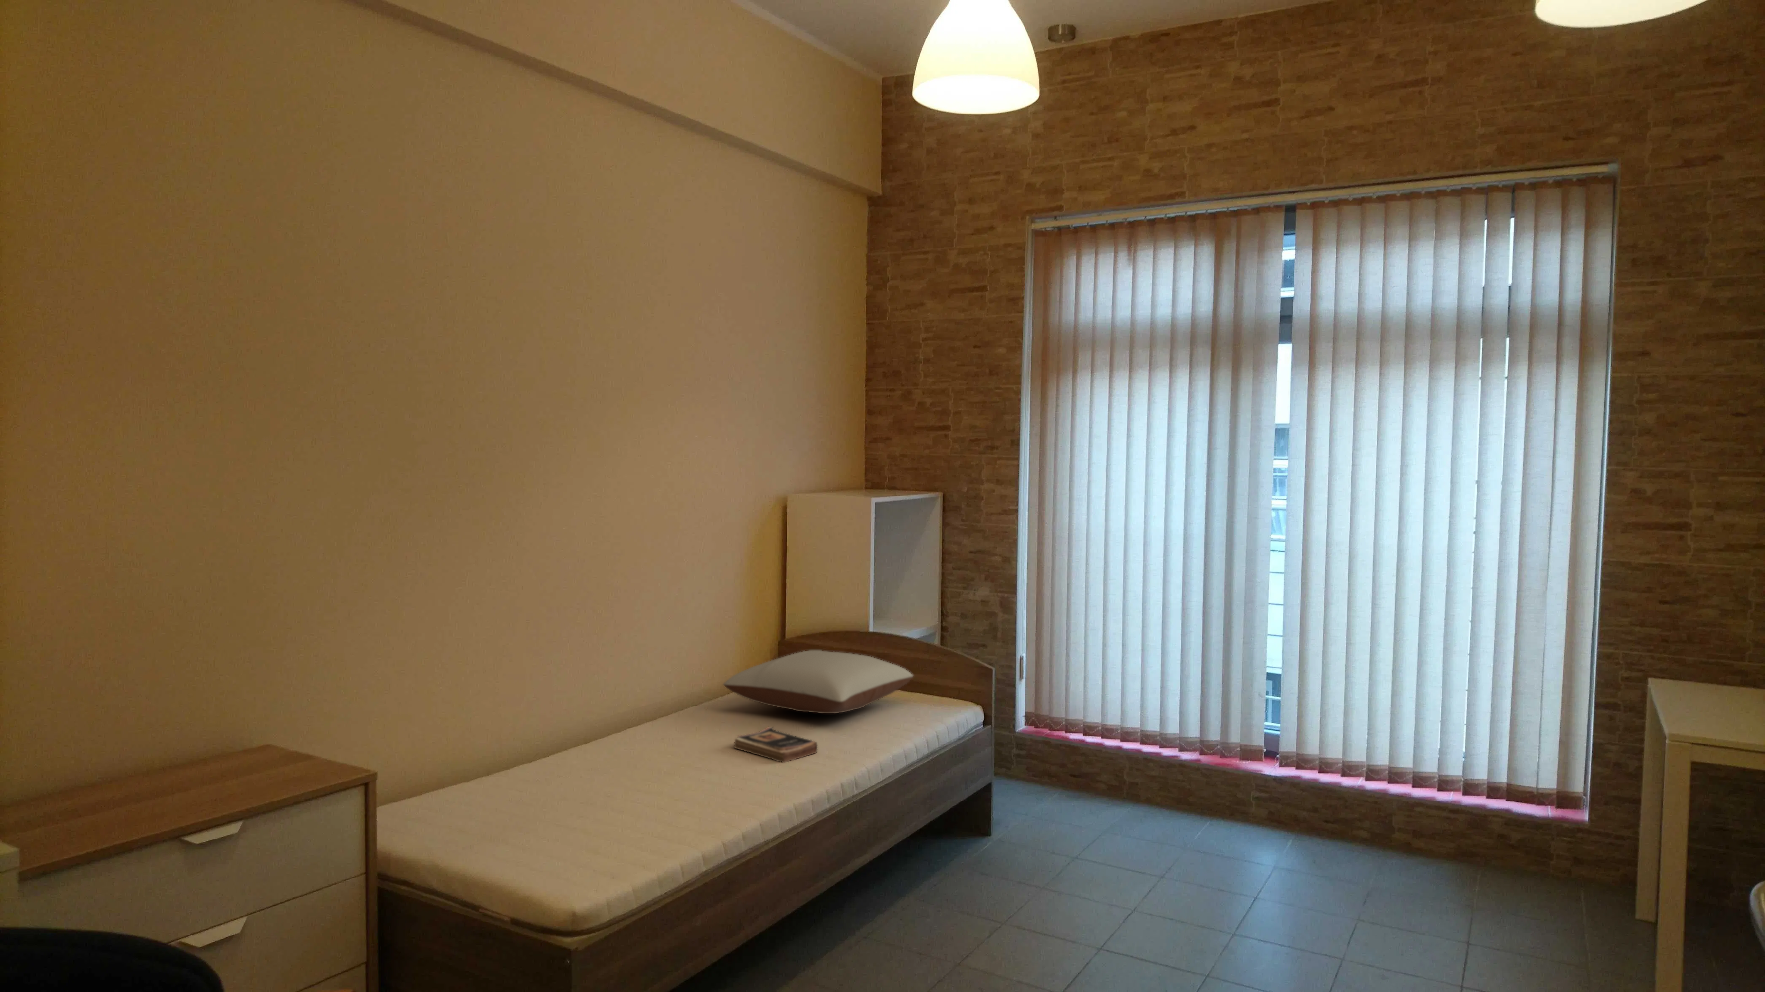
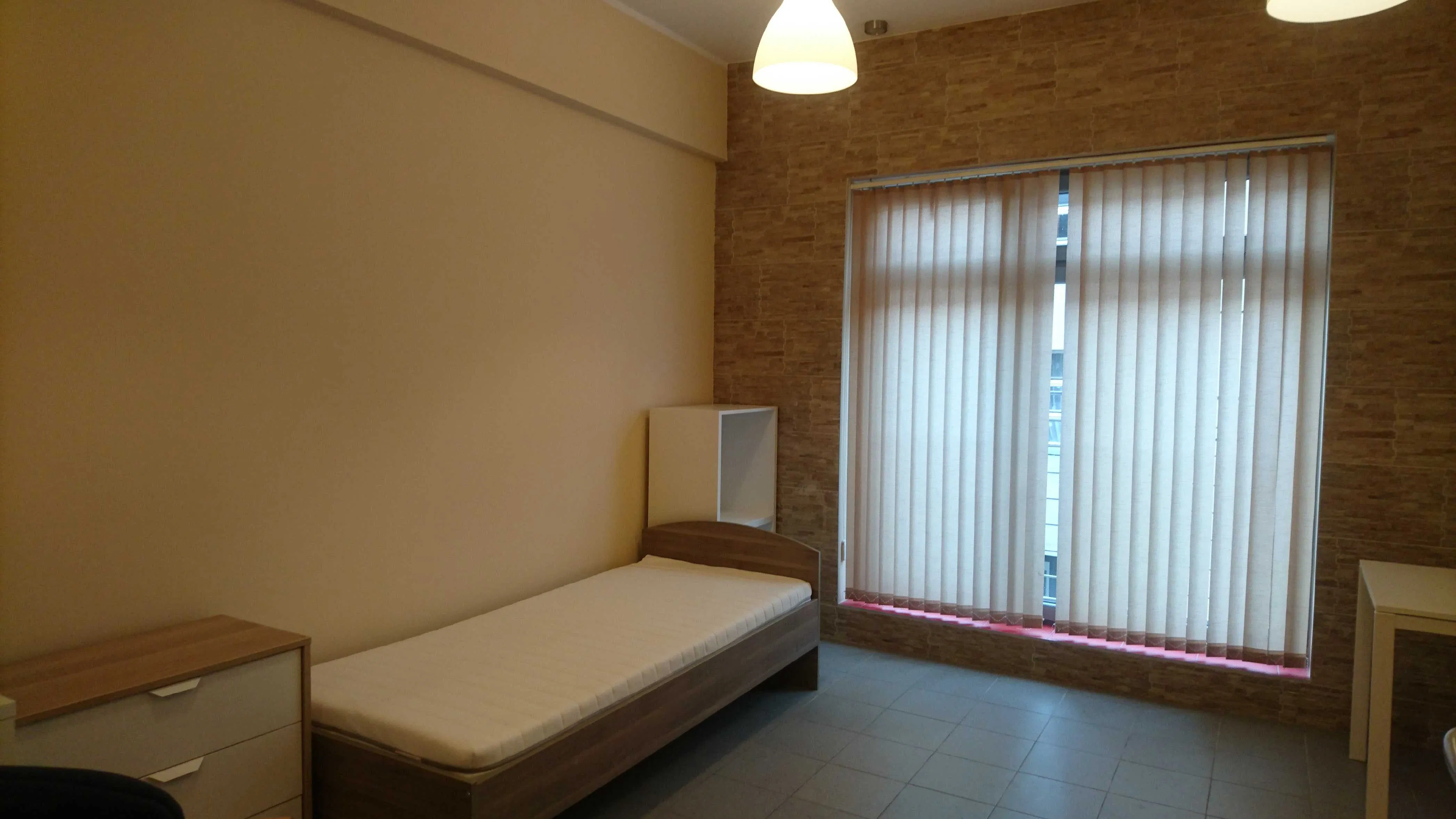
- book (776, 744)
- pillow (821, 682)
